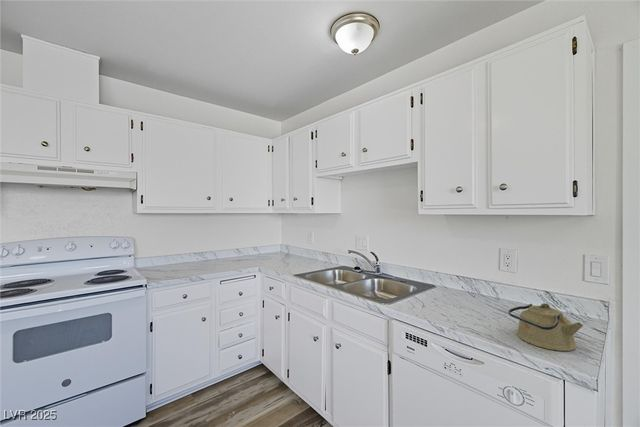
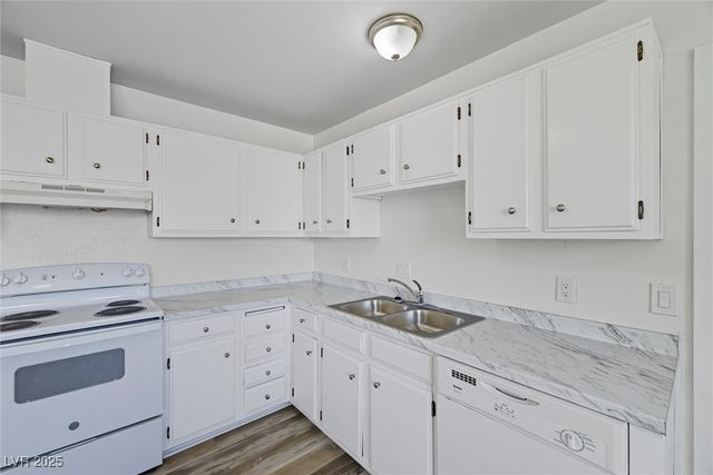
- kettle (549, 323)
